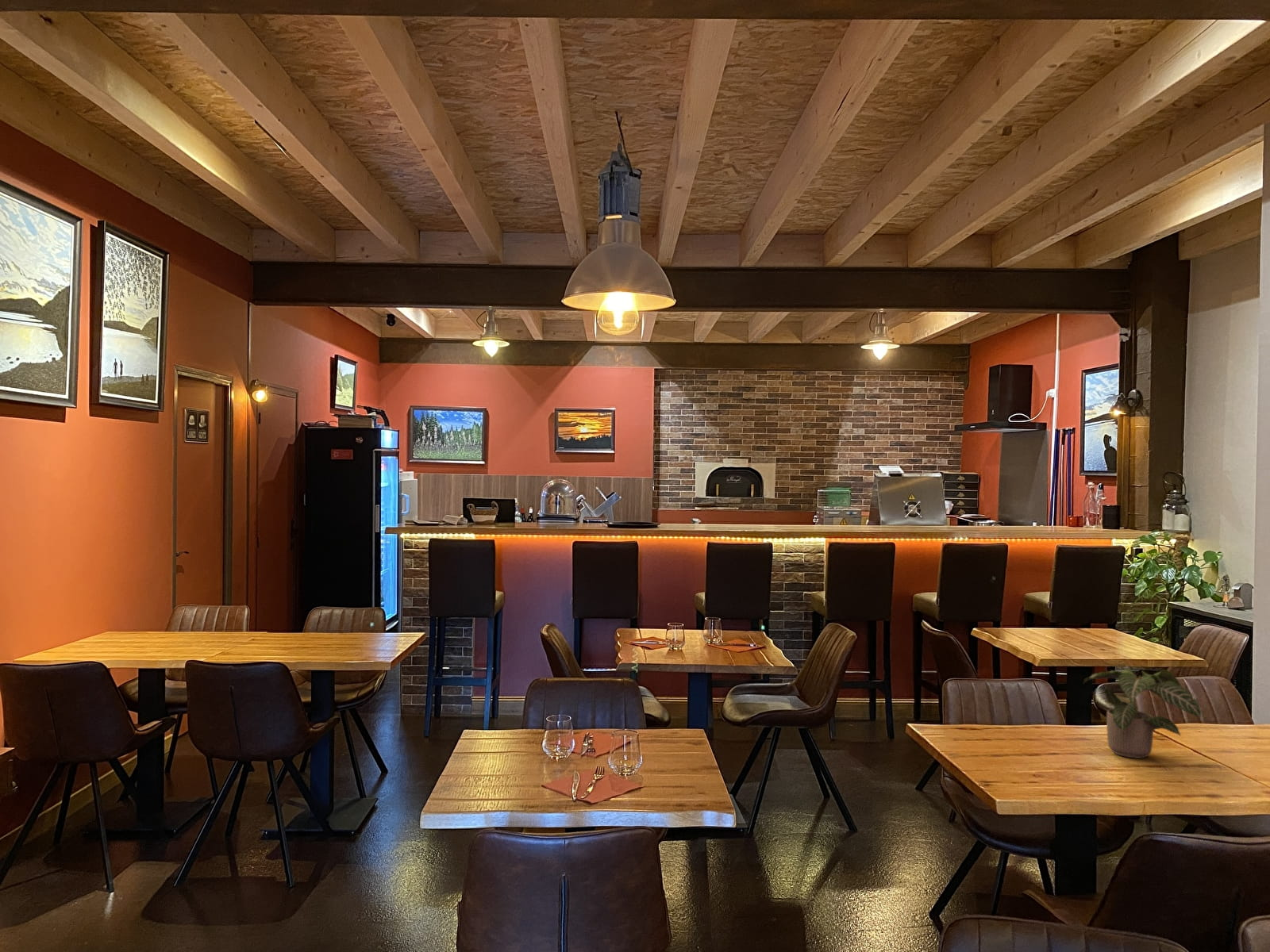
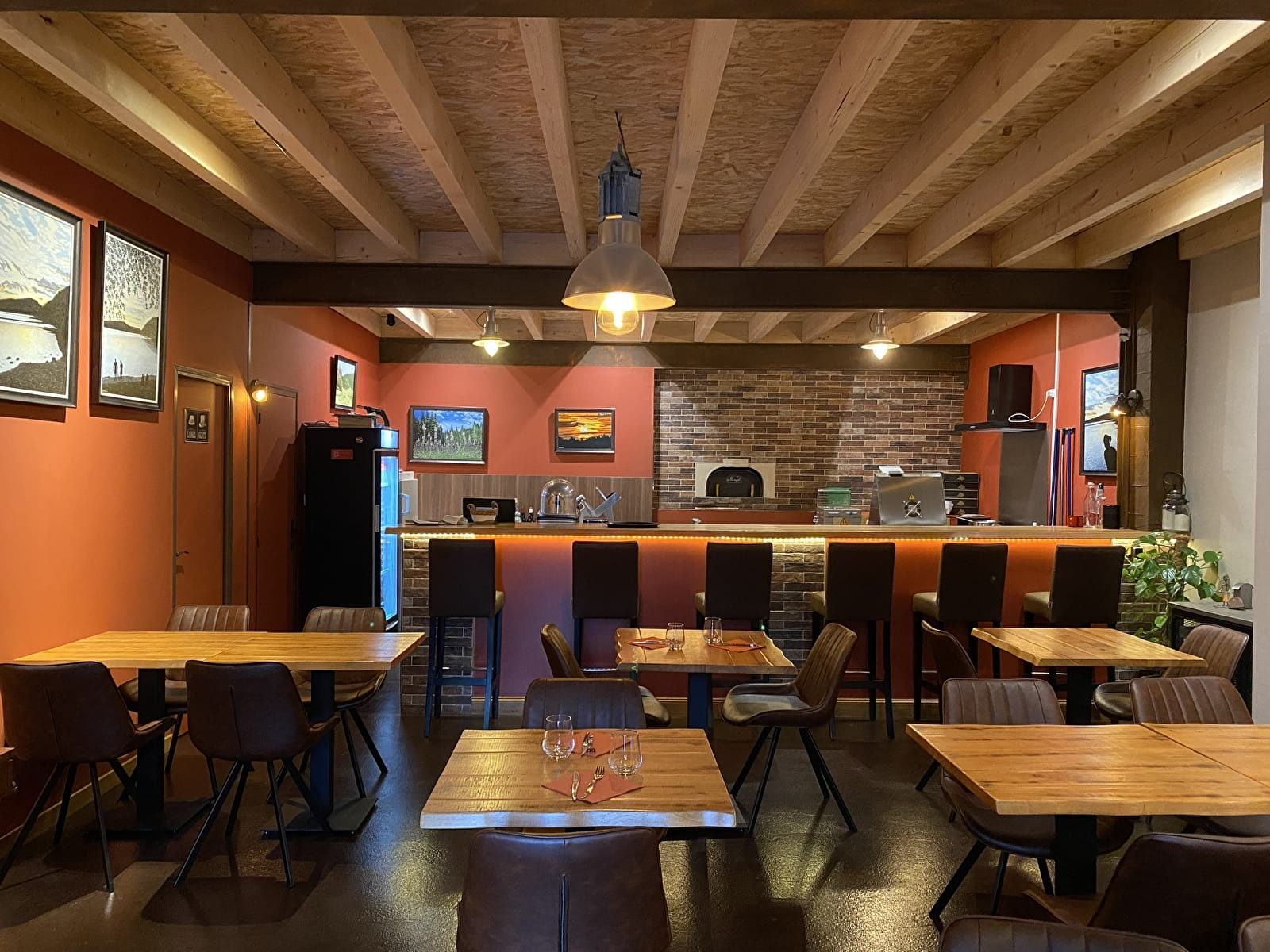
- potted plant (1138, 712)
